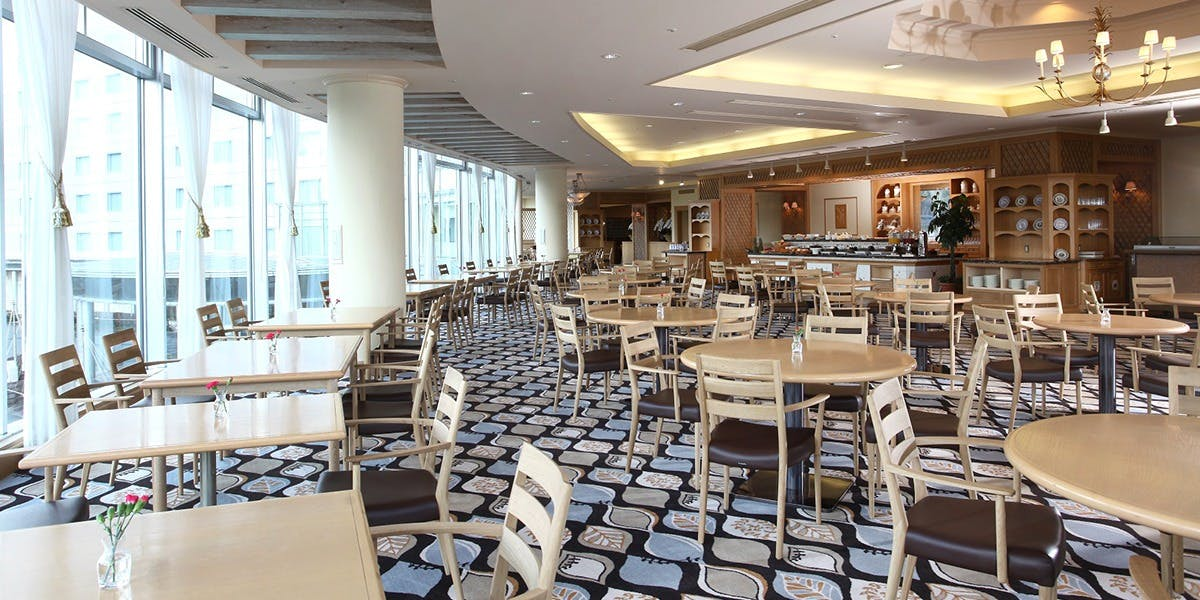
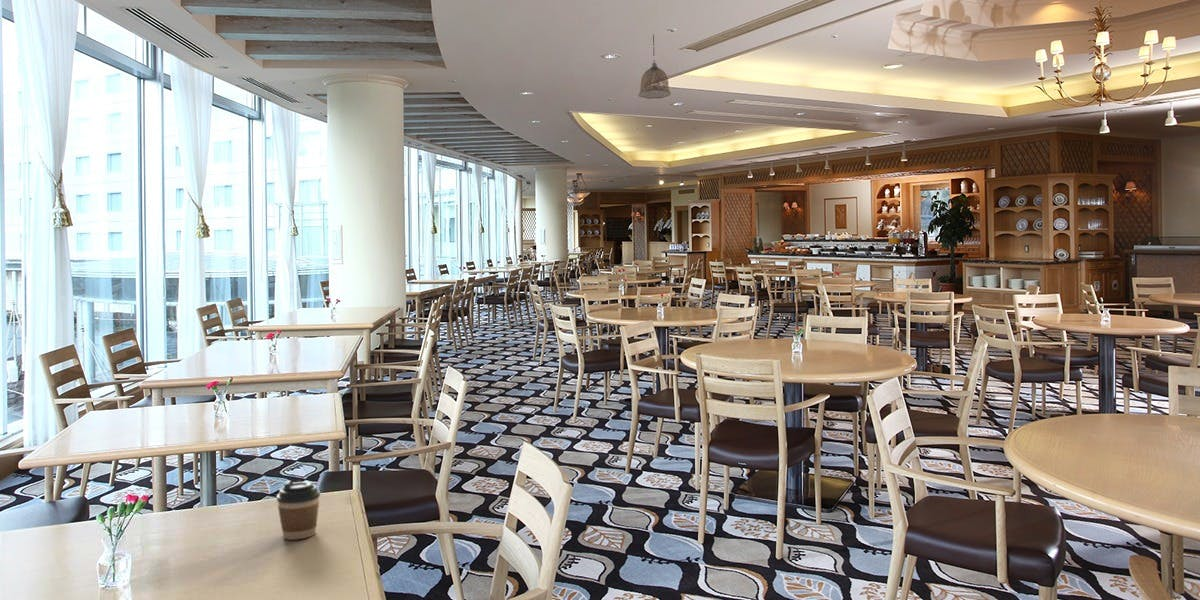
+ coffee cup (298, 508)
+ pendant lamp (654, 64)
